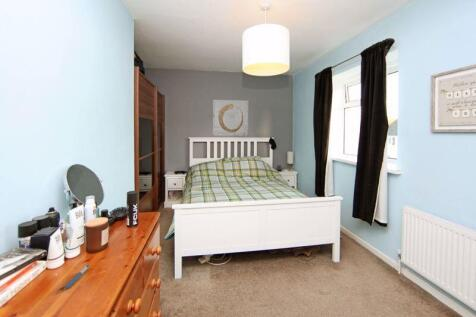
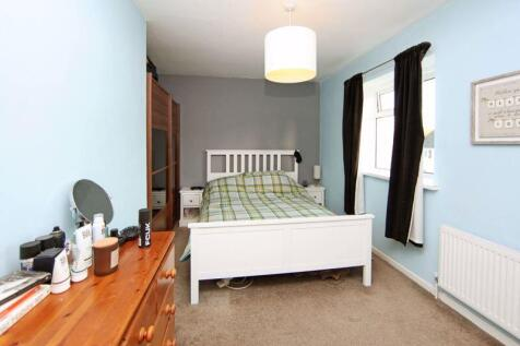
- pen (77, 275)
- wall art (230, 118)
